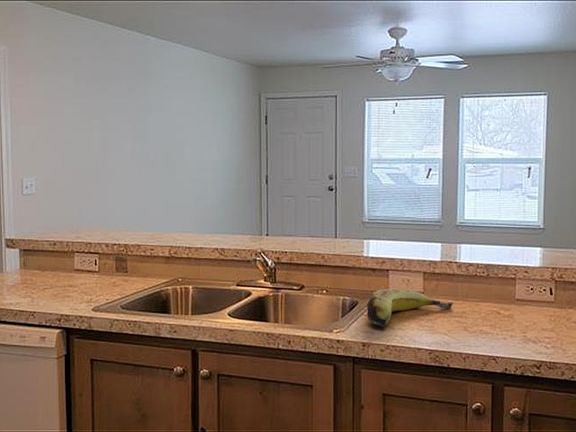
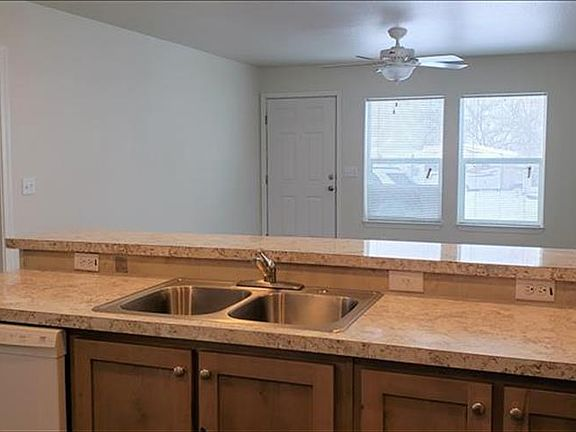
- banana (403, 303)
